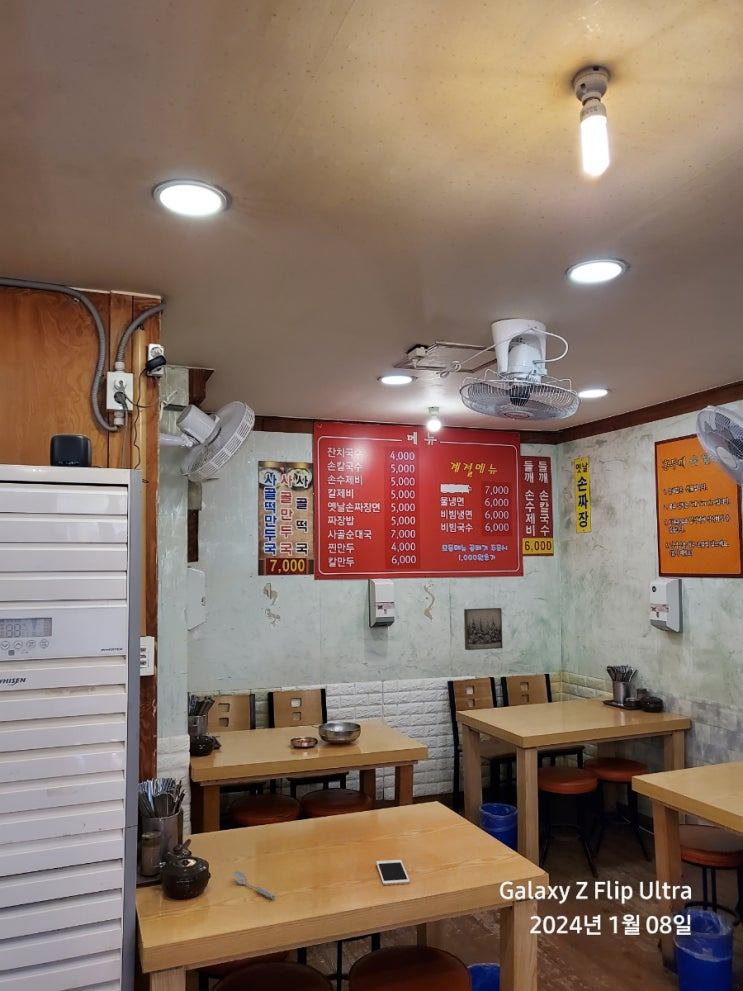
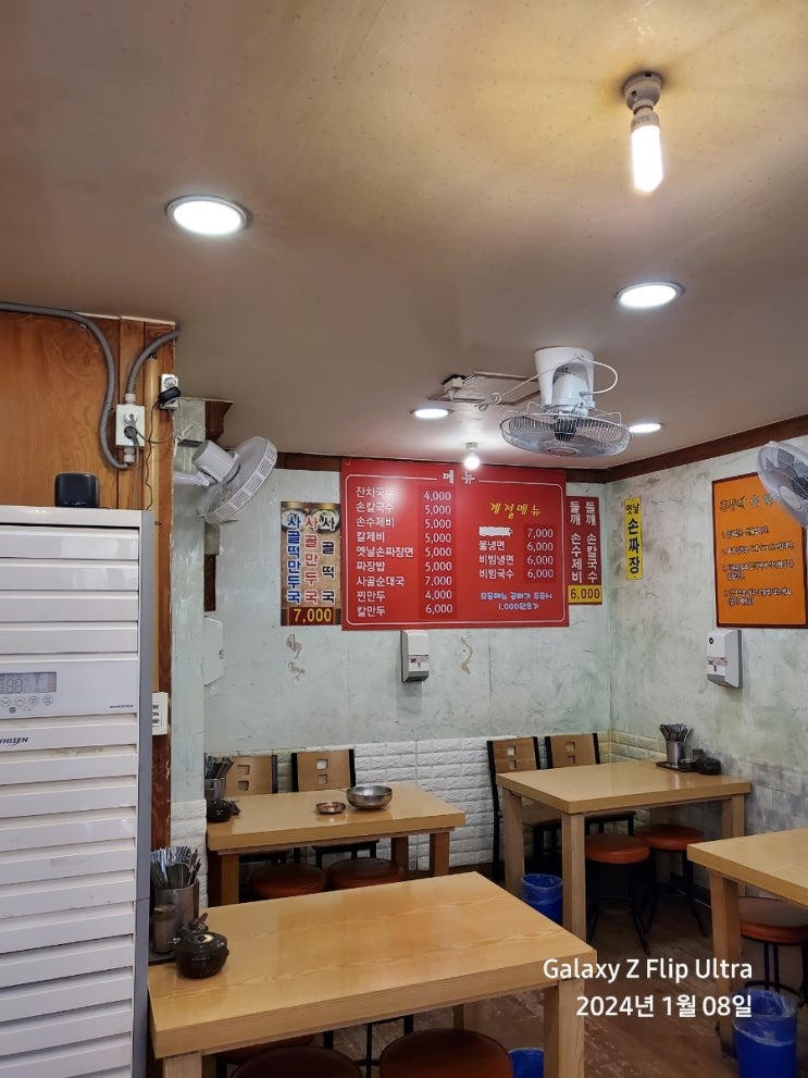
- cell phone (392, 872)
- spoon (253, 886)
- wall art (483, 628)
